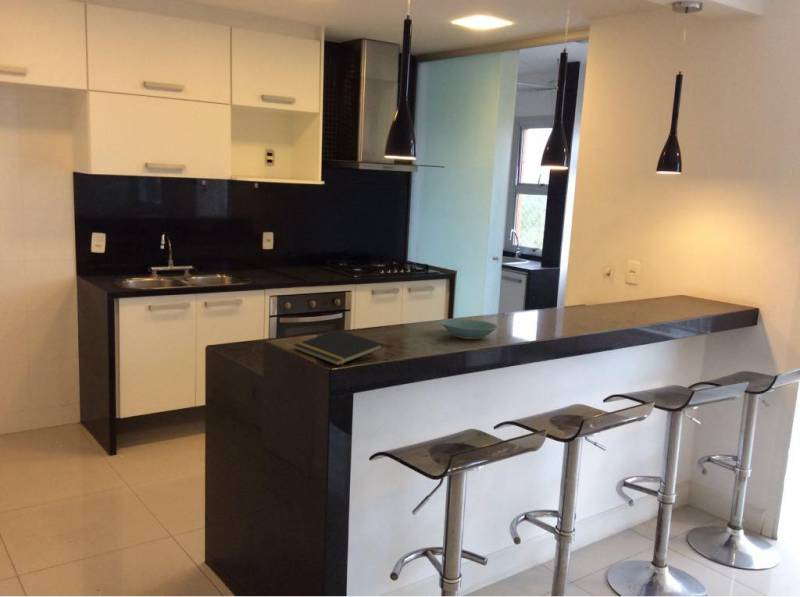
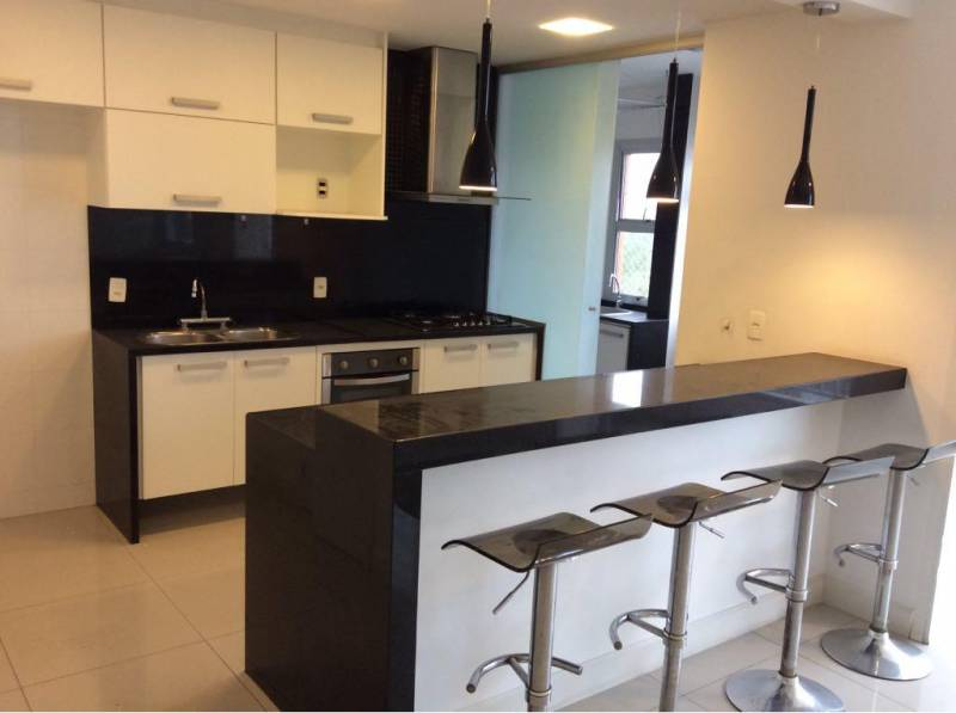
- notepad (337, 346)
- bowl (468, 329)
